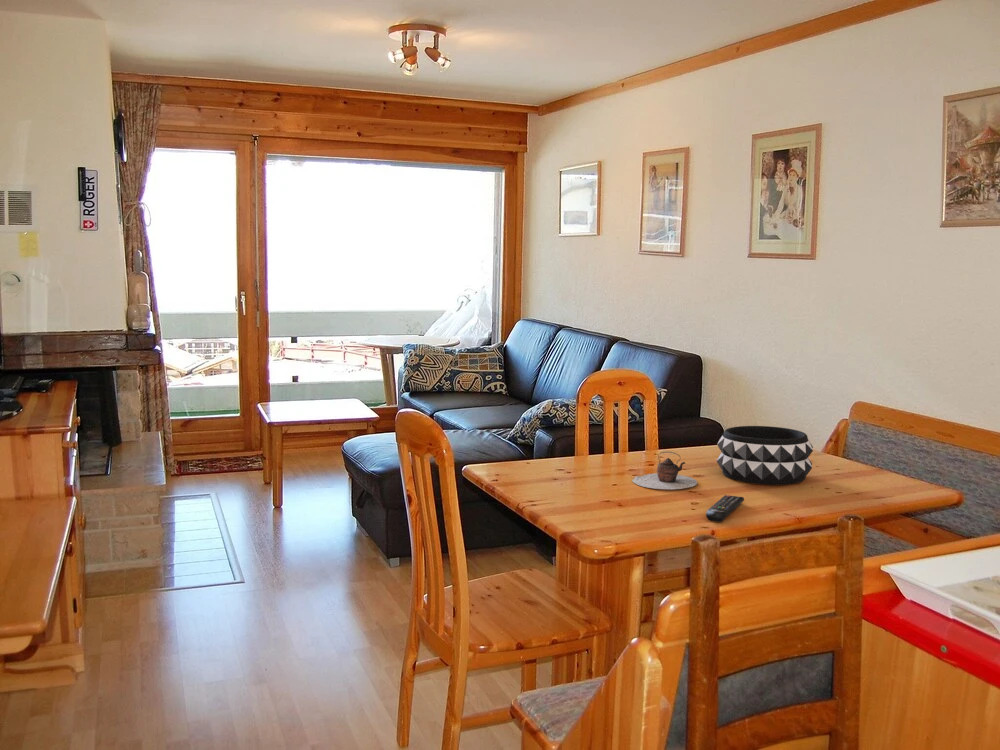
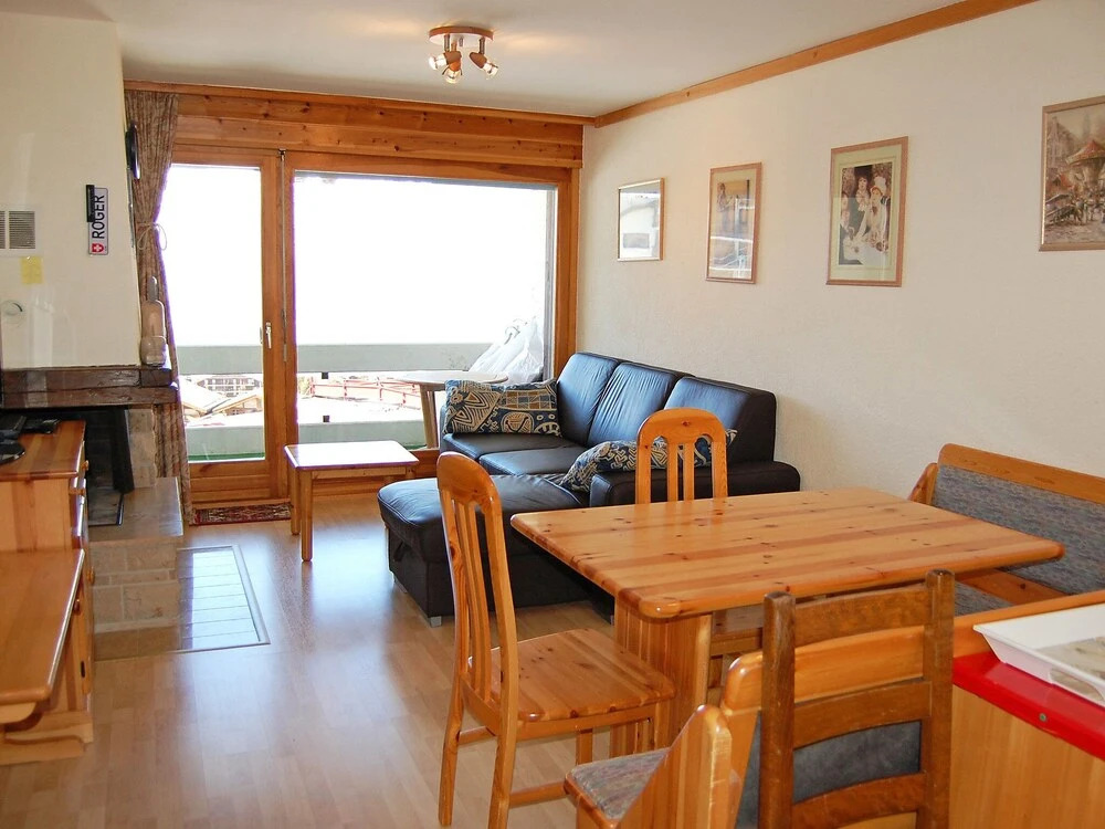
- remote control (725, 507)
- teapot (664, 466)
- decorative bowl (764, 454)
